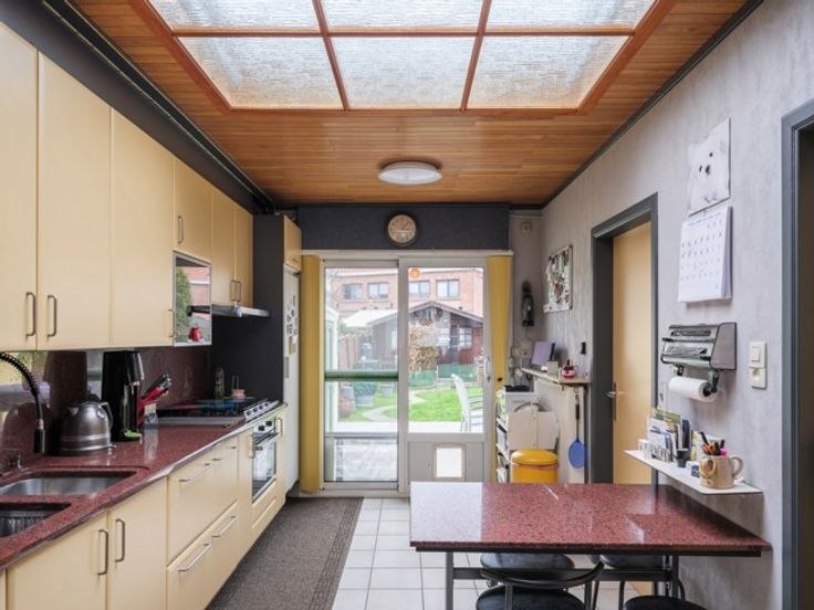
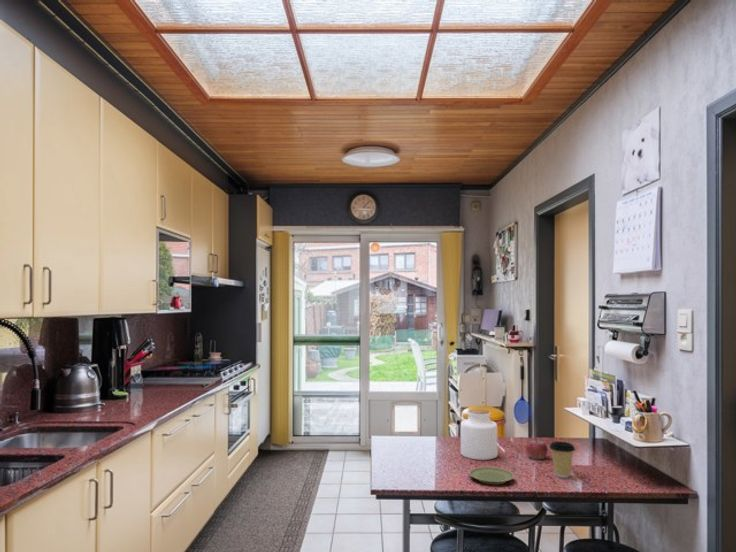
+ fruit (536, 447)
+ coffee cup (562, 459)
+ jar (477, 432)
+ plate (491, 476)
